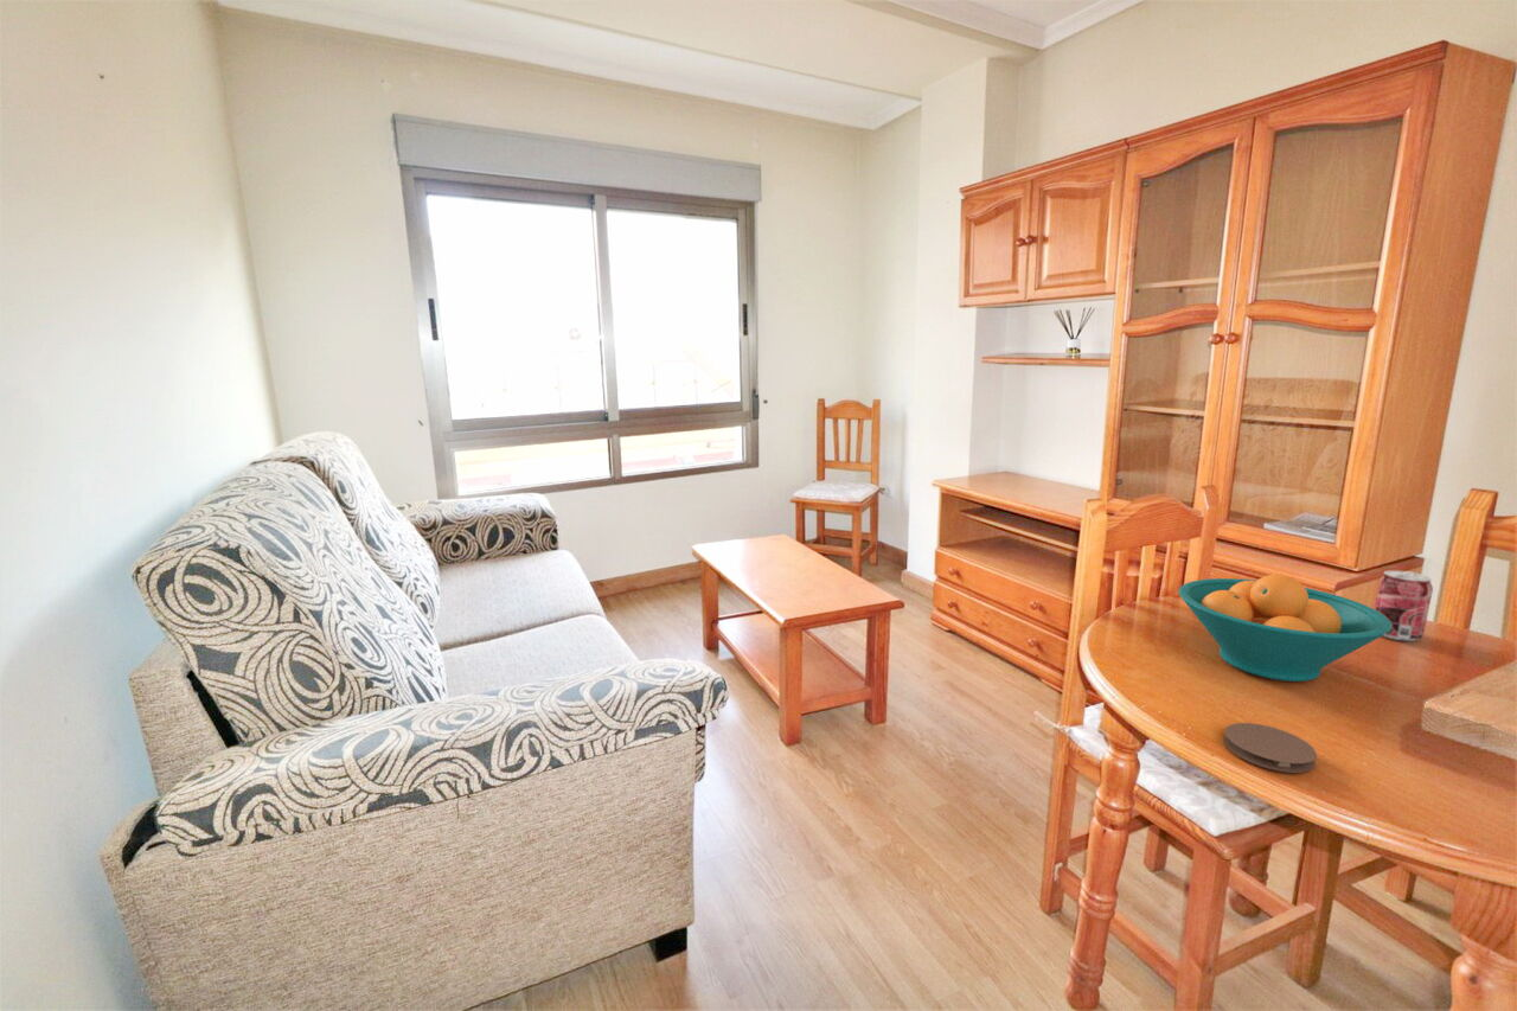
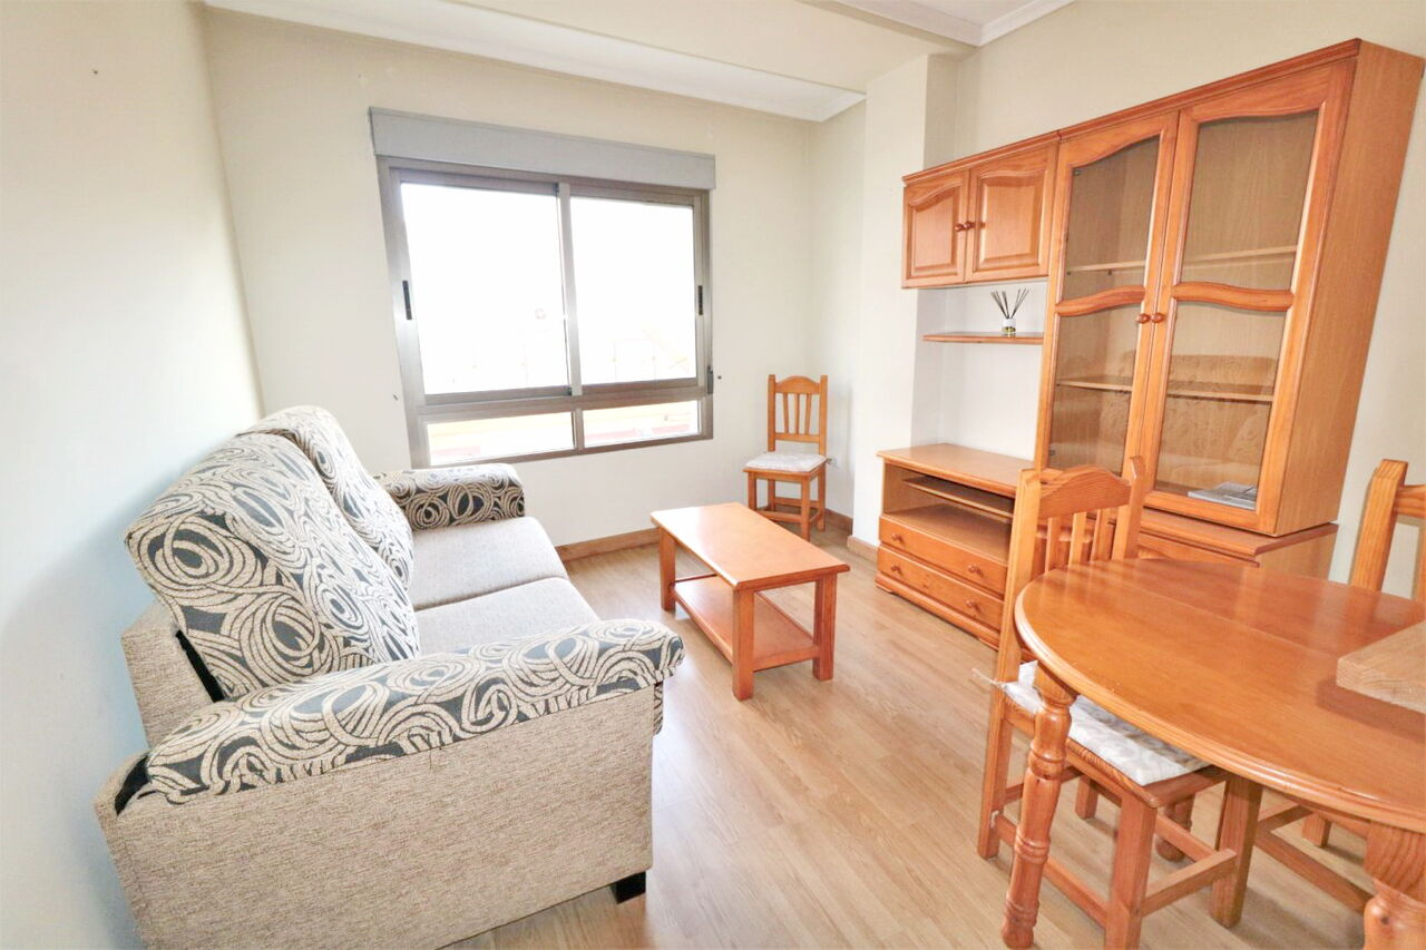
- coaster (1268, 746)
- fruit bowl (1274, 620)
- beverage can (1401, 604)
